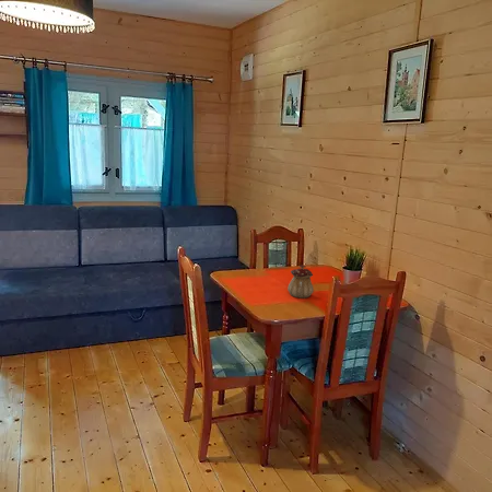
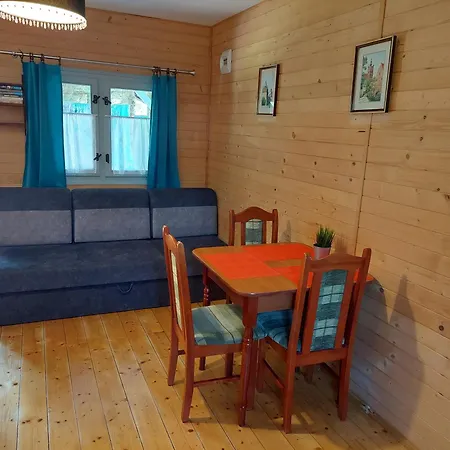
- teapot (301, 280)
